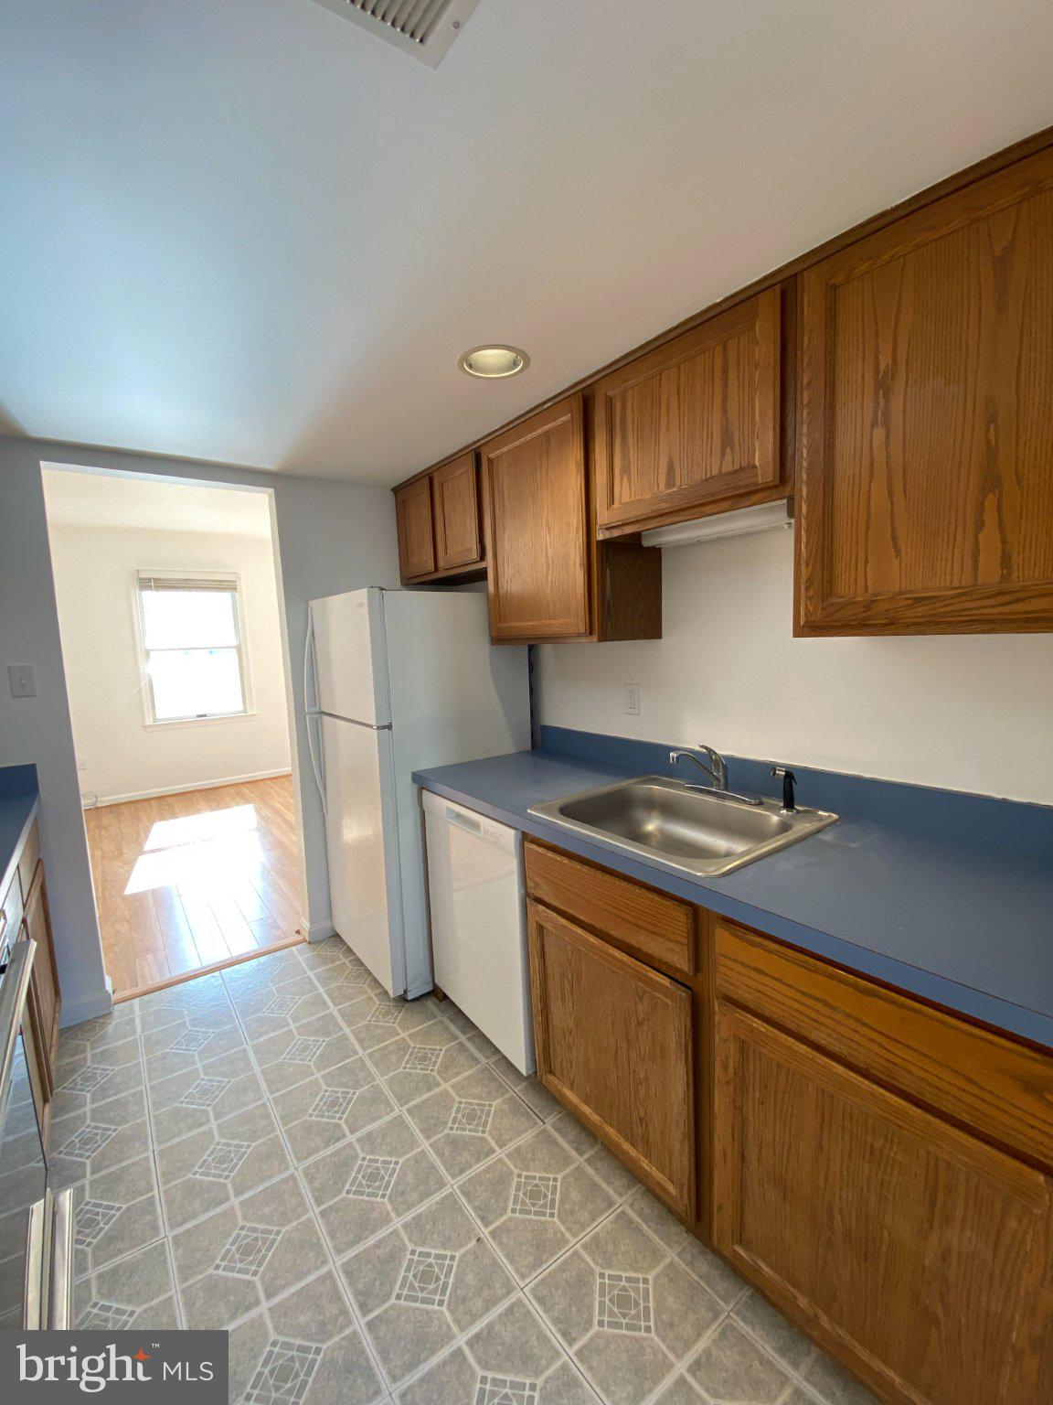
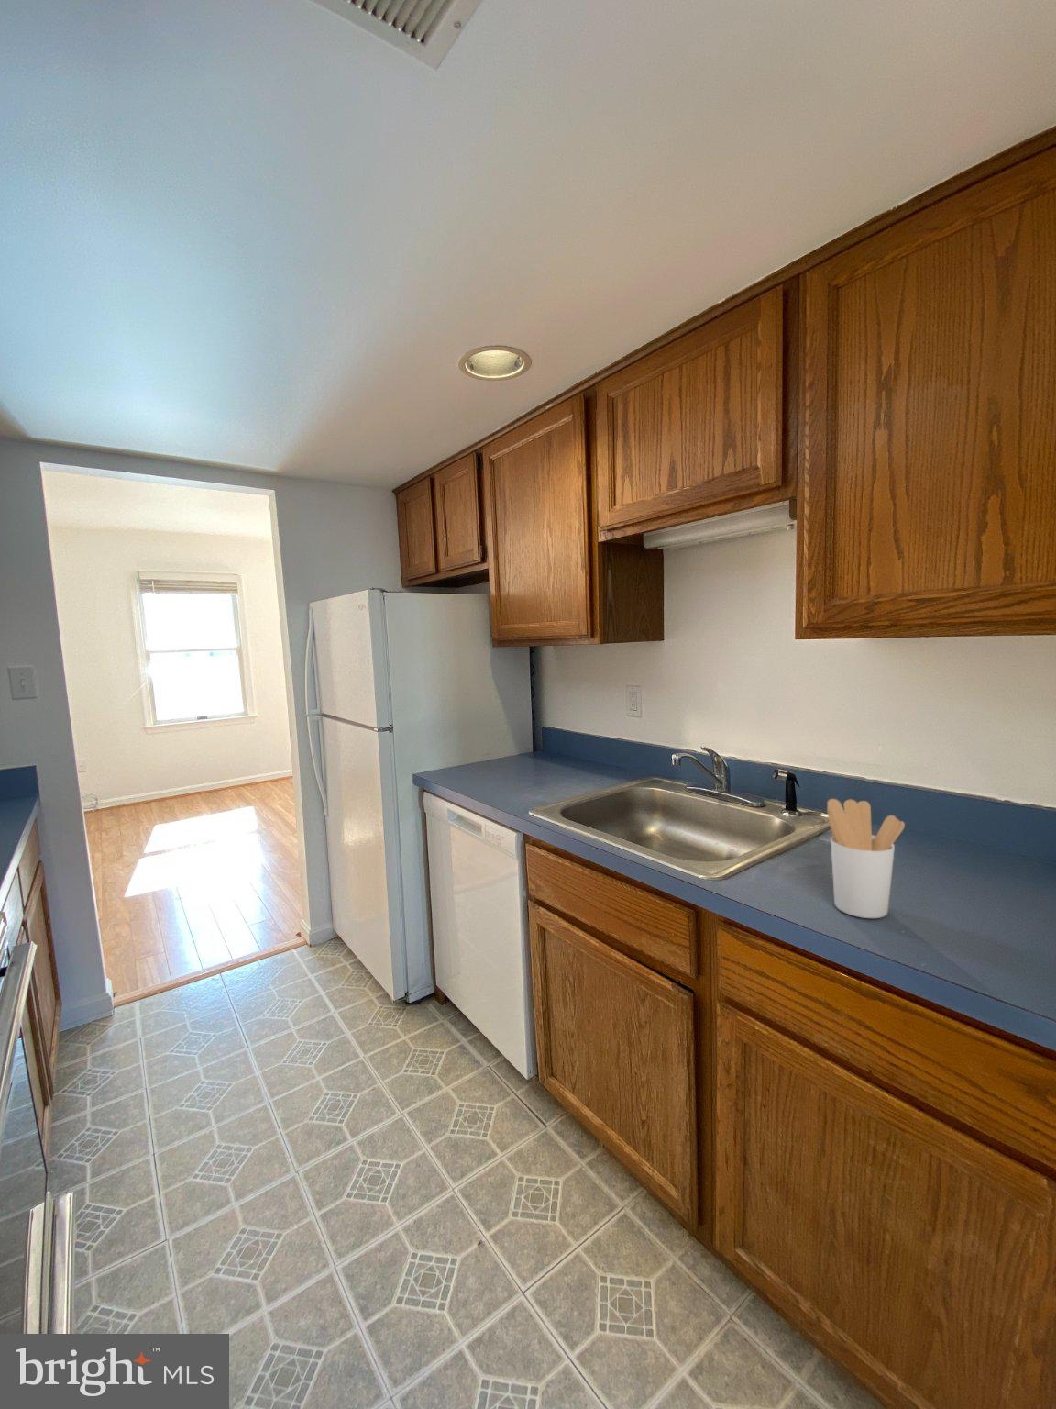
+ utensil holder (856, 853)
